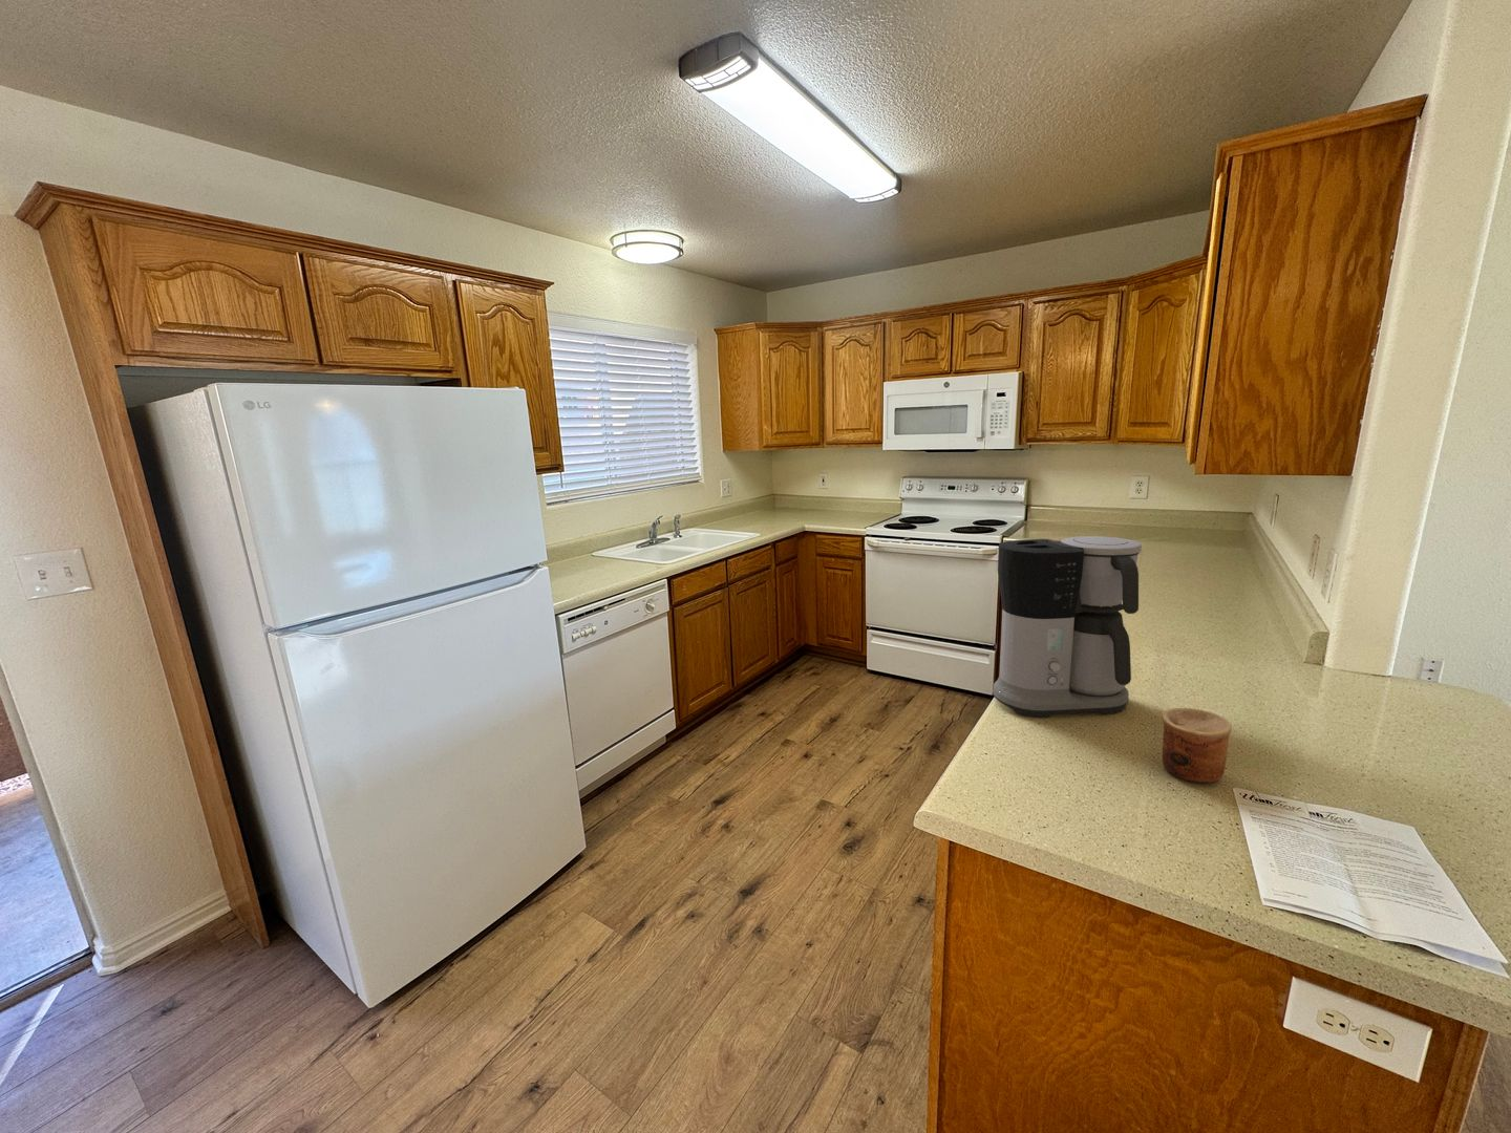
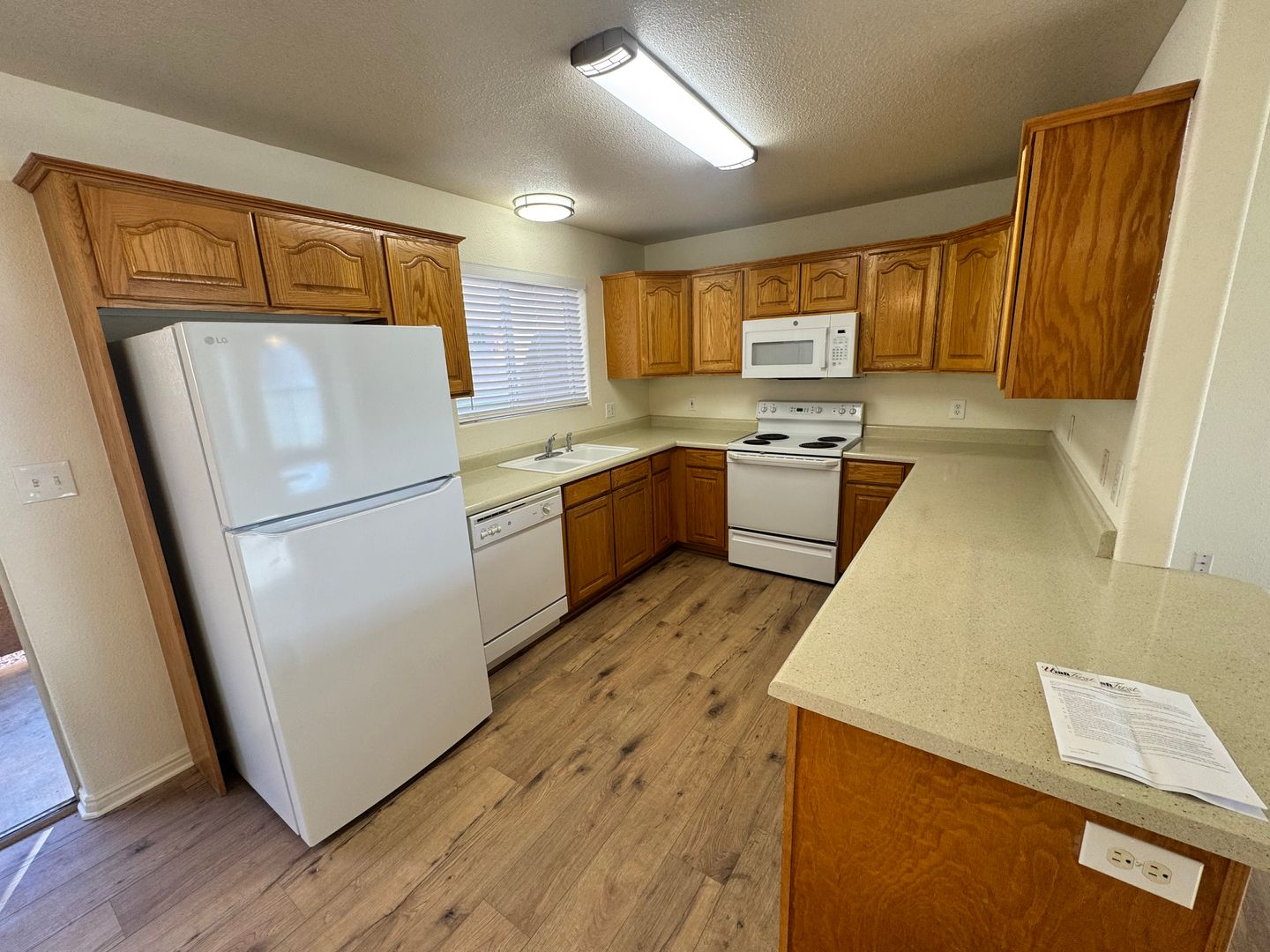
- coffee maker (1068, 625)
- cup (1193, 746)
